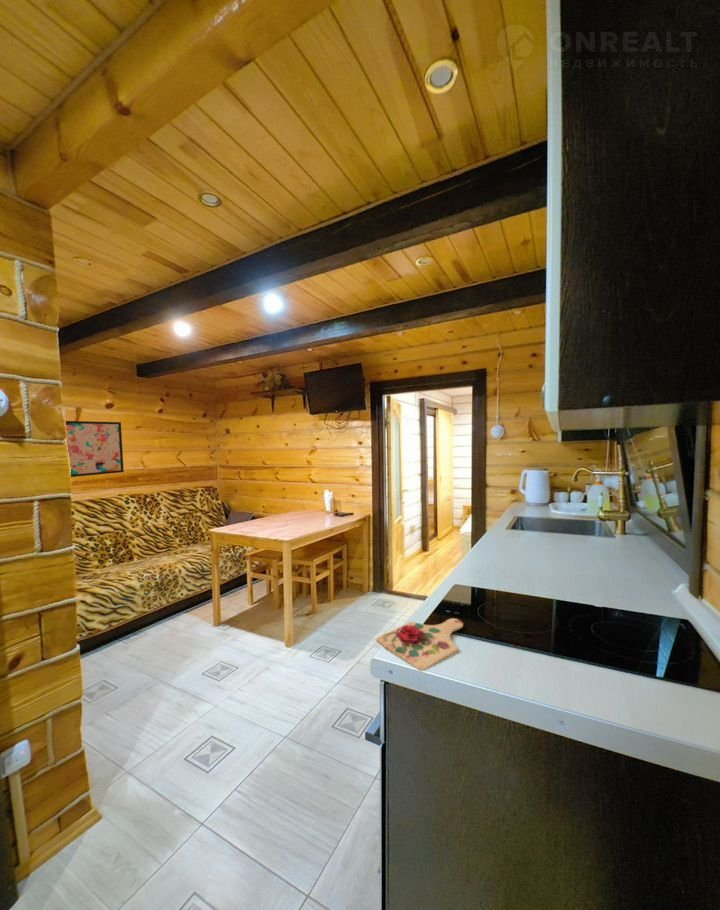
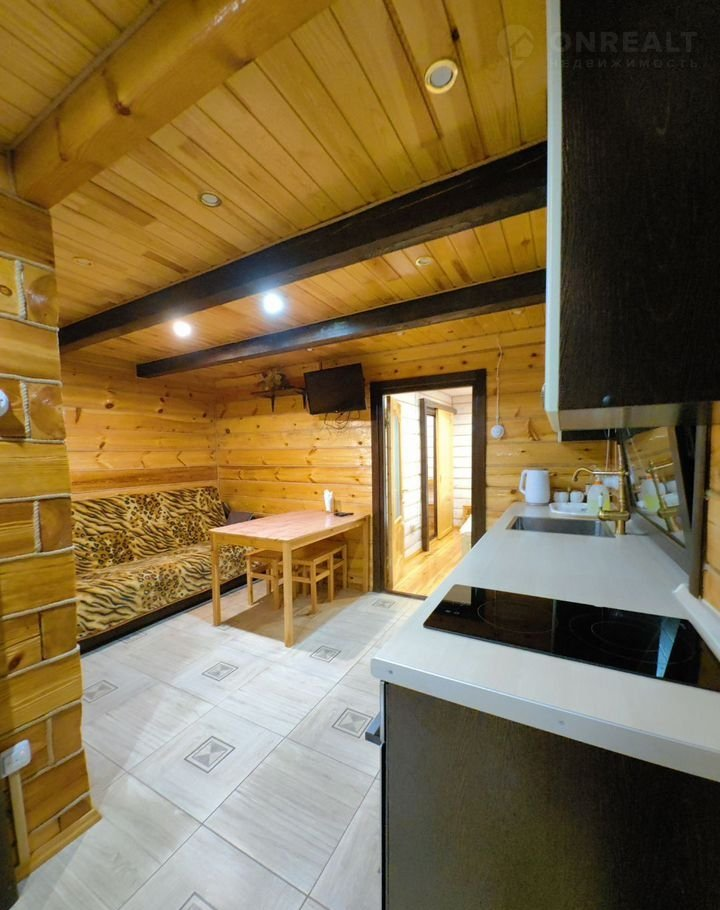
- wall art (92, 448)
- cutting board (430, 632)
